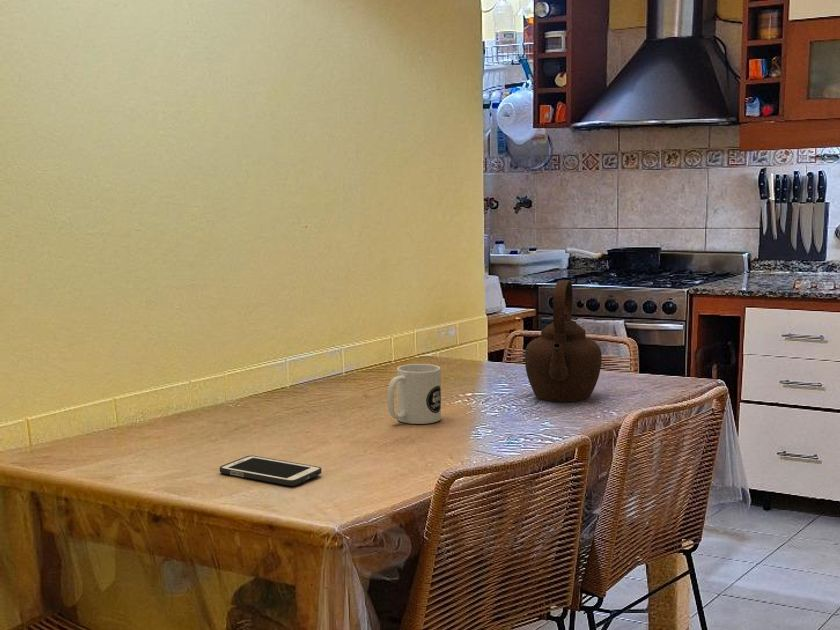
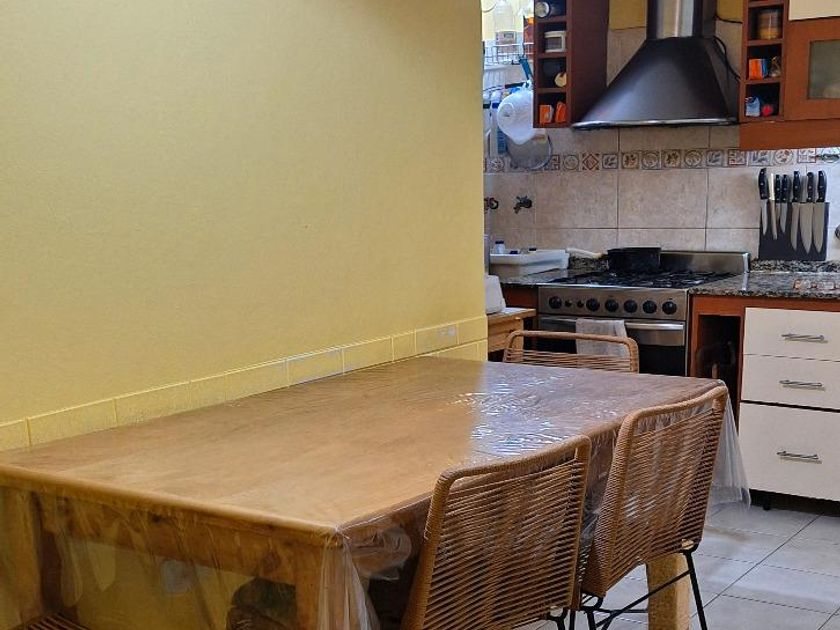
- mug (412, 394)
- teapot (562, 340)
- cell phone (270, 470)
